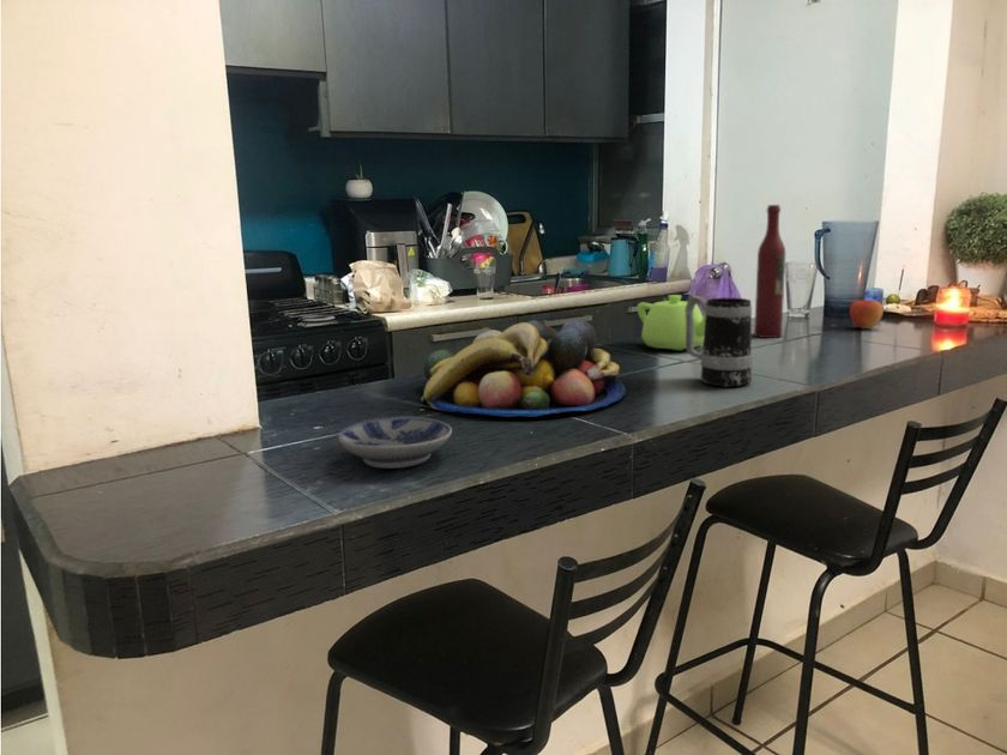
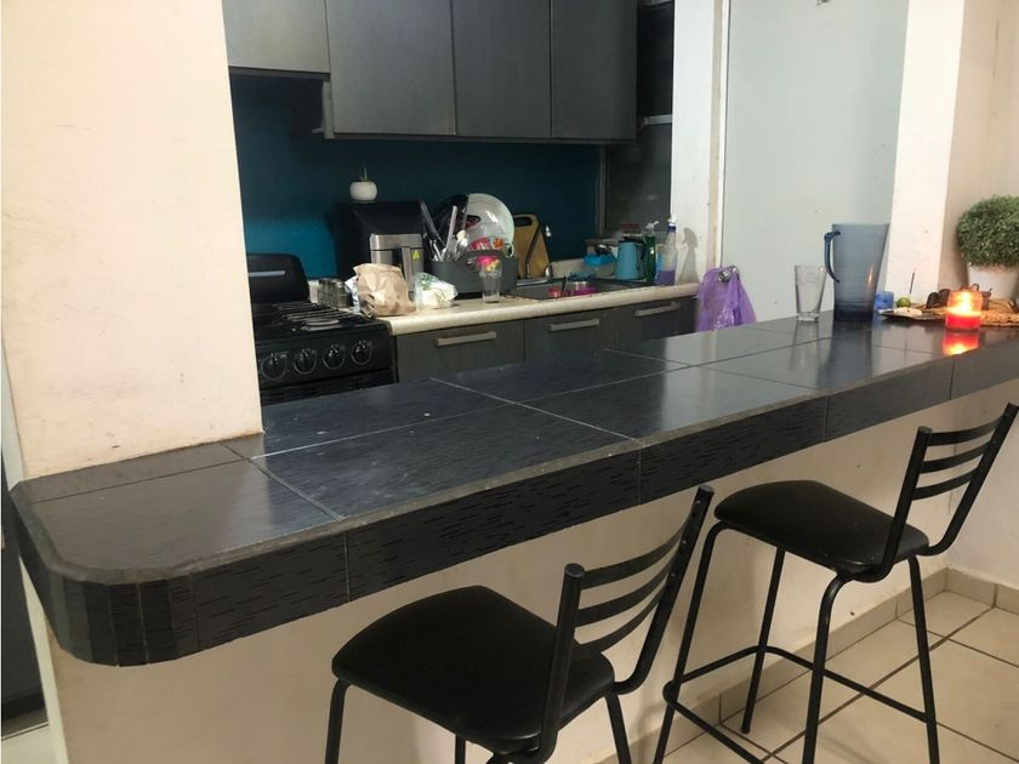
- teapot (676, 321)
- fruit bowl (521, 356)
- wine bottle (770, 271)
- bowl (396, 443)
- apple (866, 312)
- mug (717, 338)
